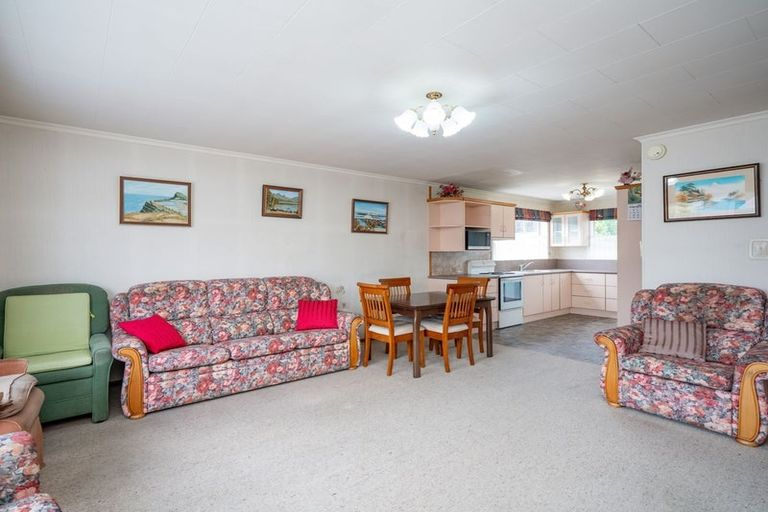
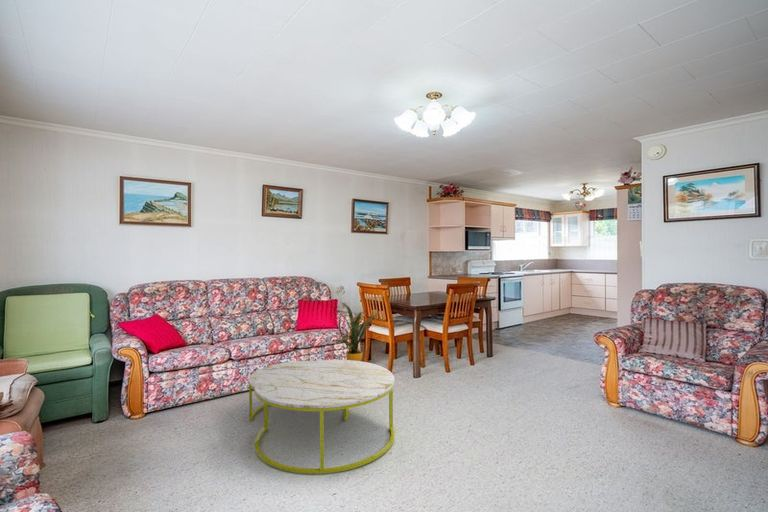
+ house plant (355, 342)
+ coffee table (313, 401)
